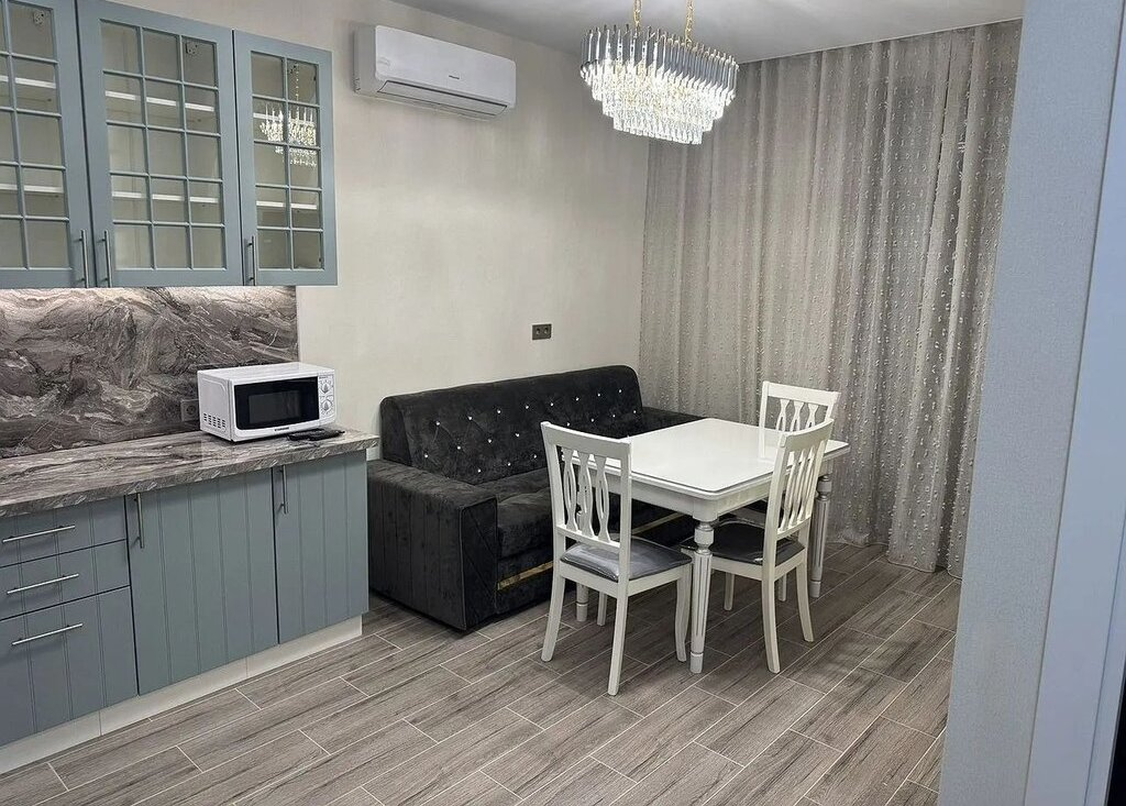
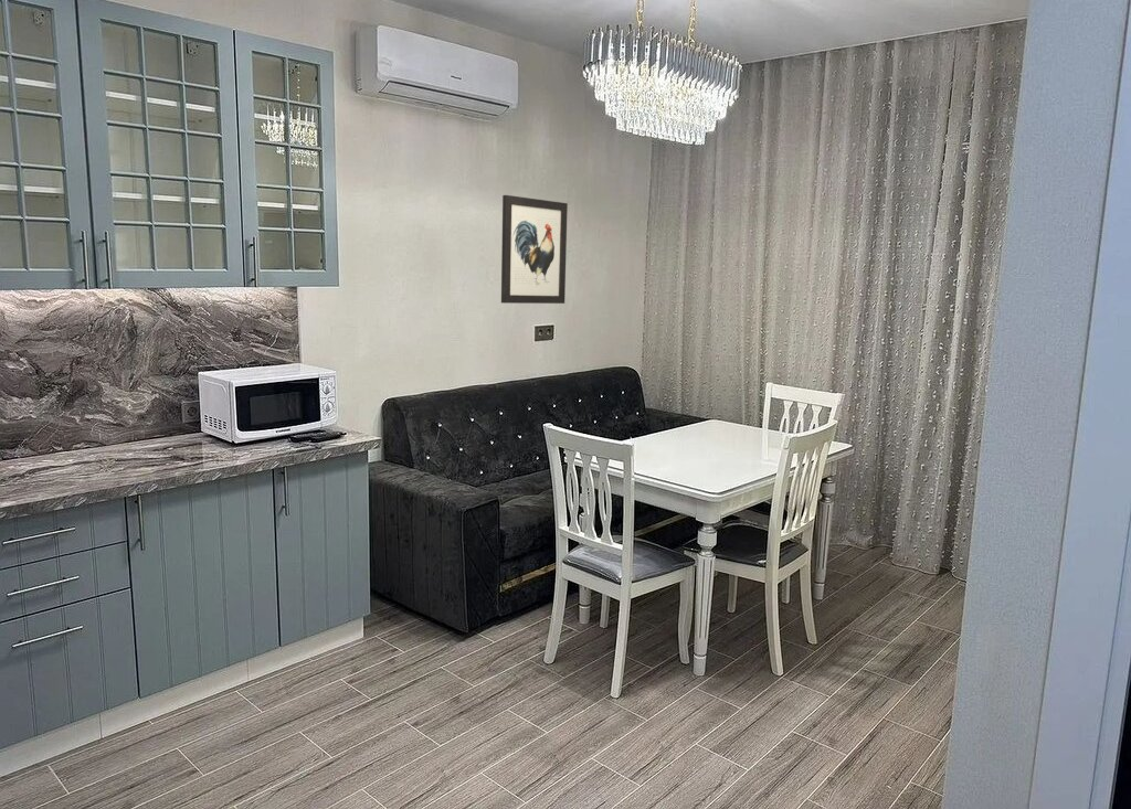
+ wall art (535, 252)
